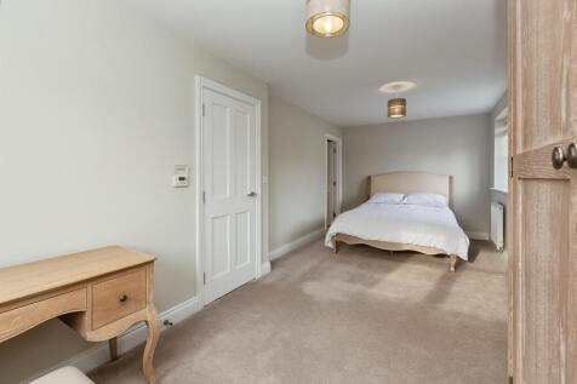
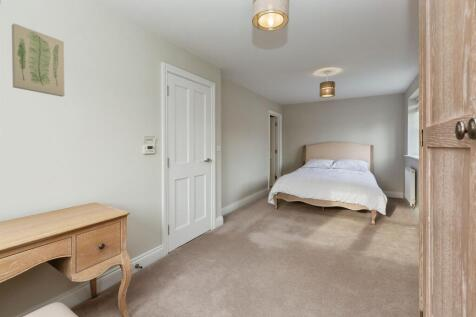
+ wall art (39, 62)
